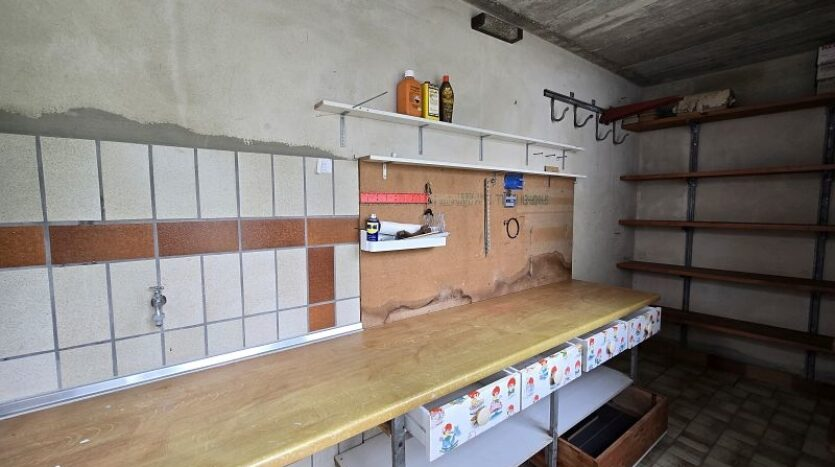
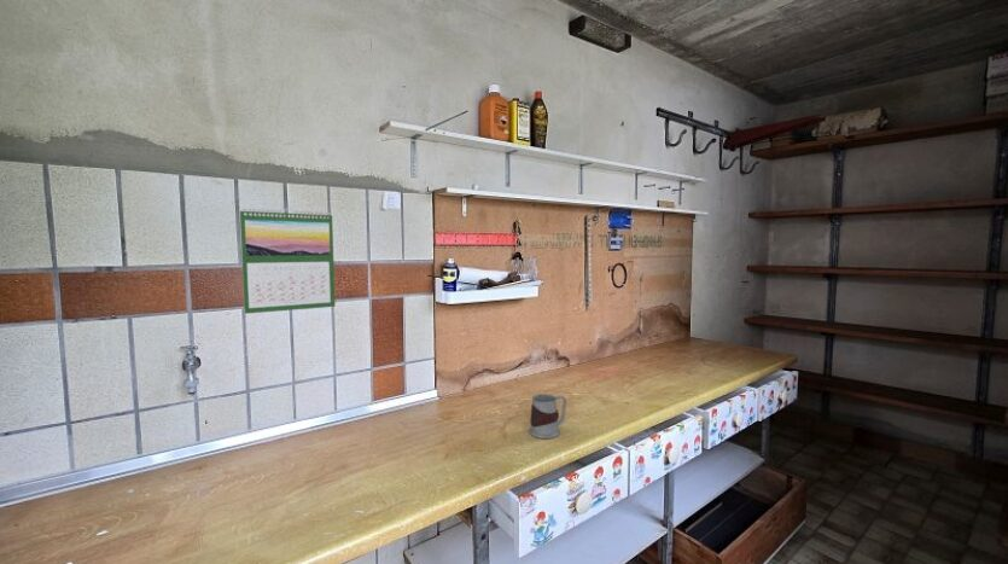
+ mug (548, 414)
+ calendar (290, 258)
